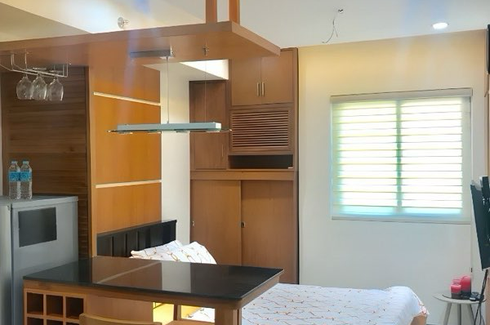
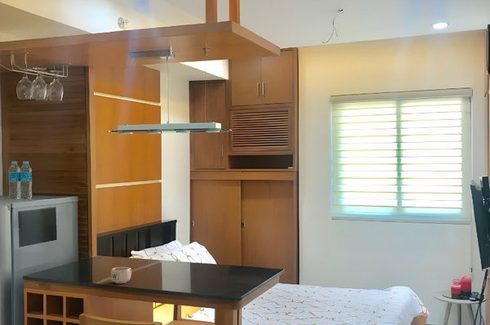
+ mug (122, 275)
